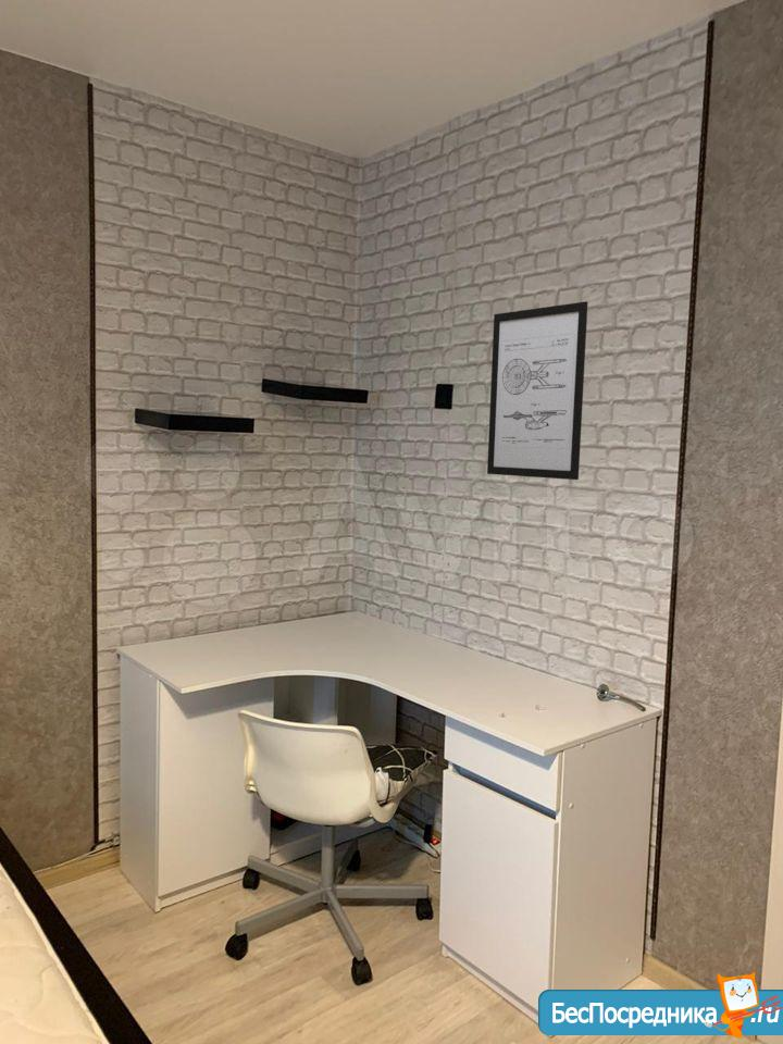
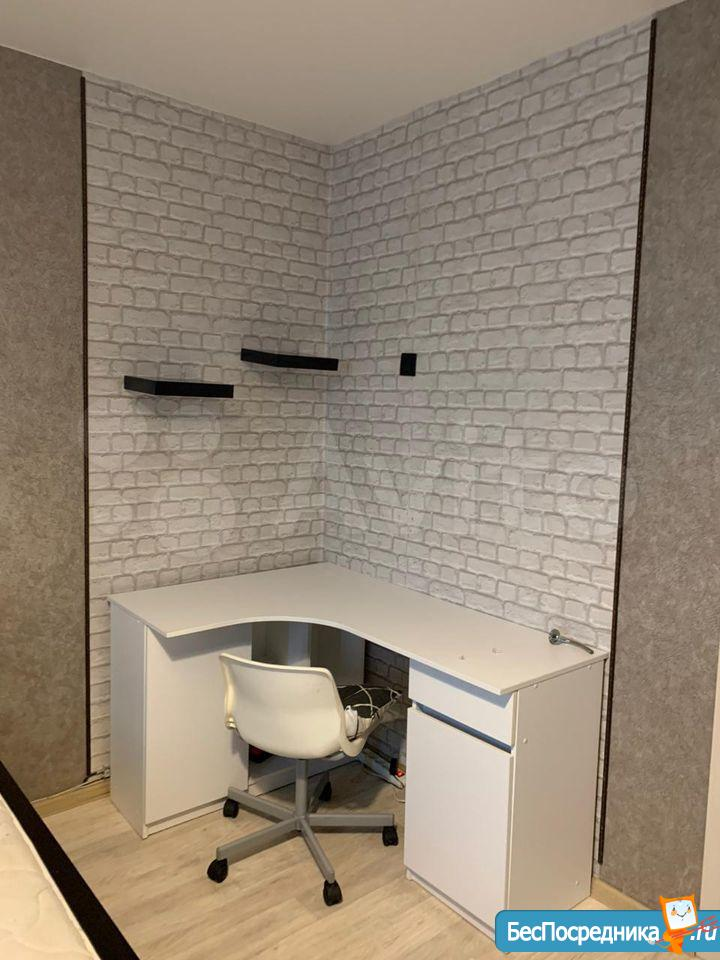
- wall art (534, 393)
